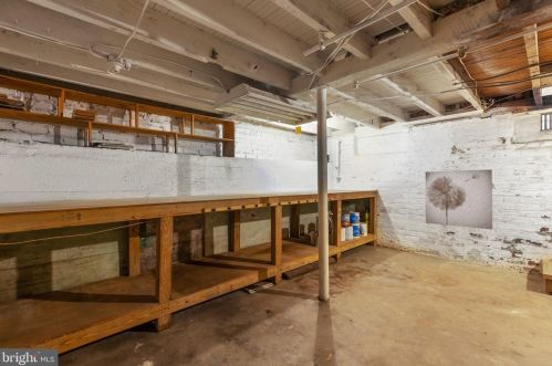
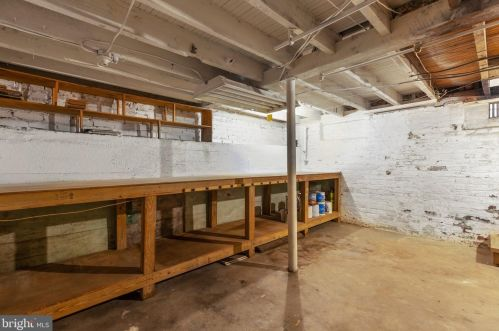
- wall art (456, 198)
